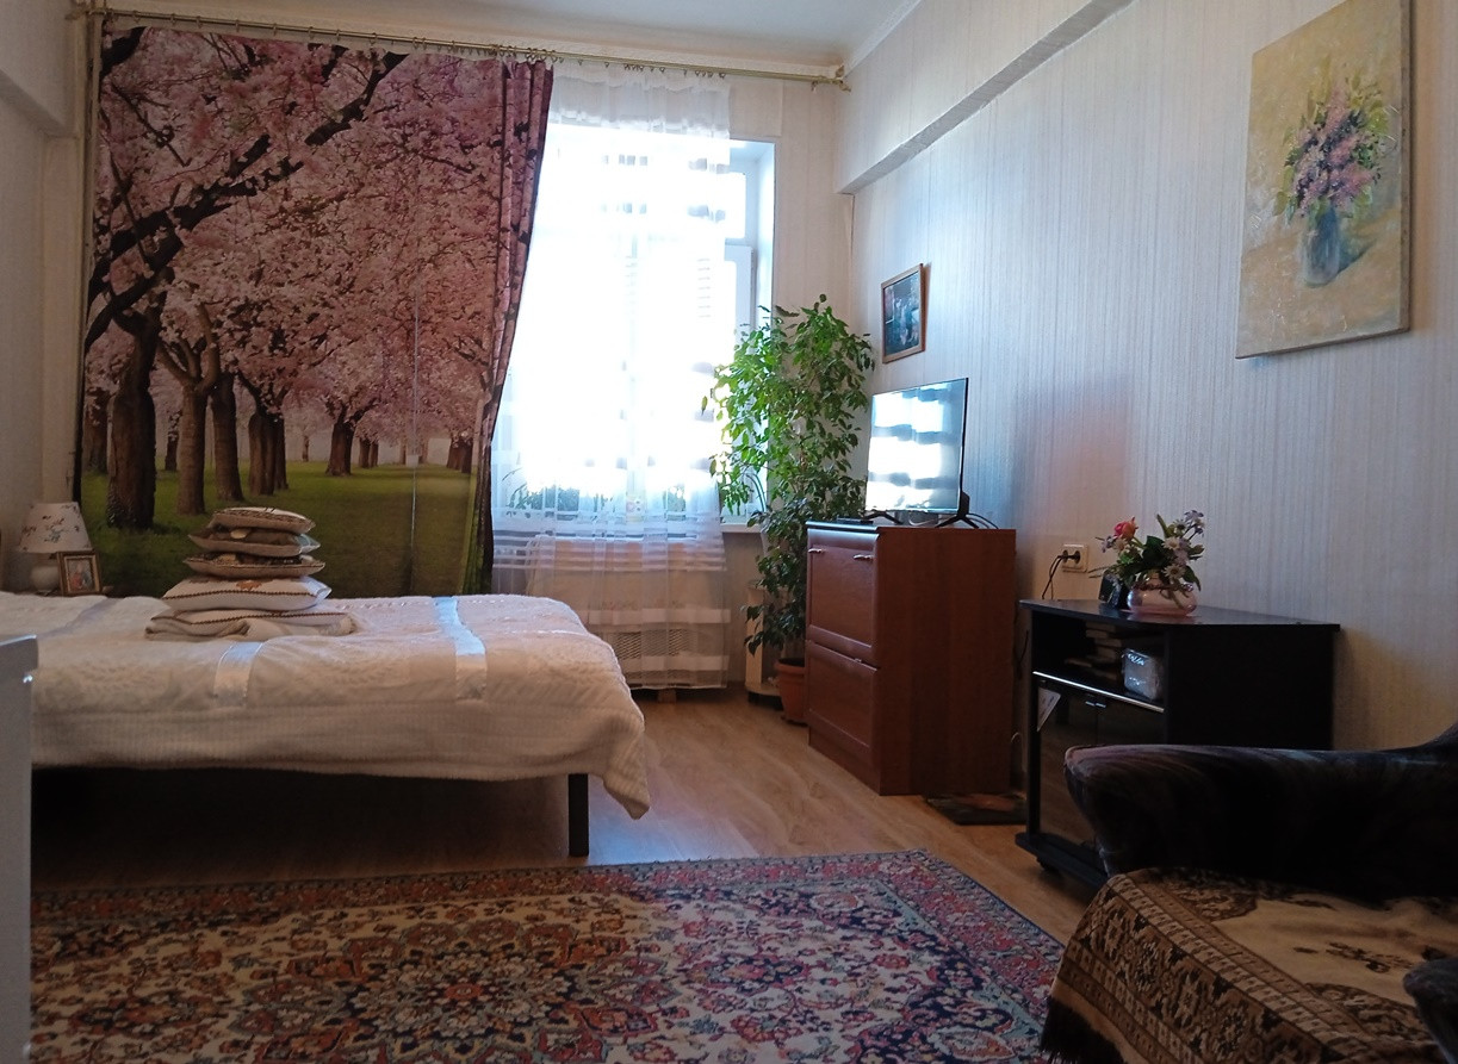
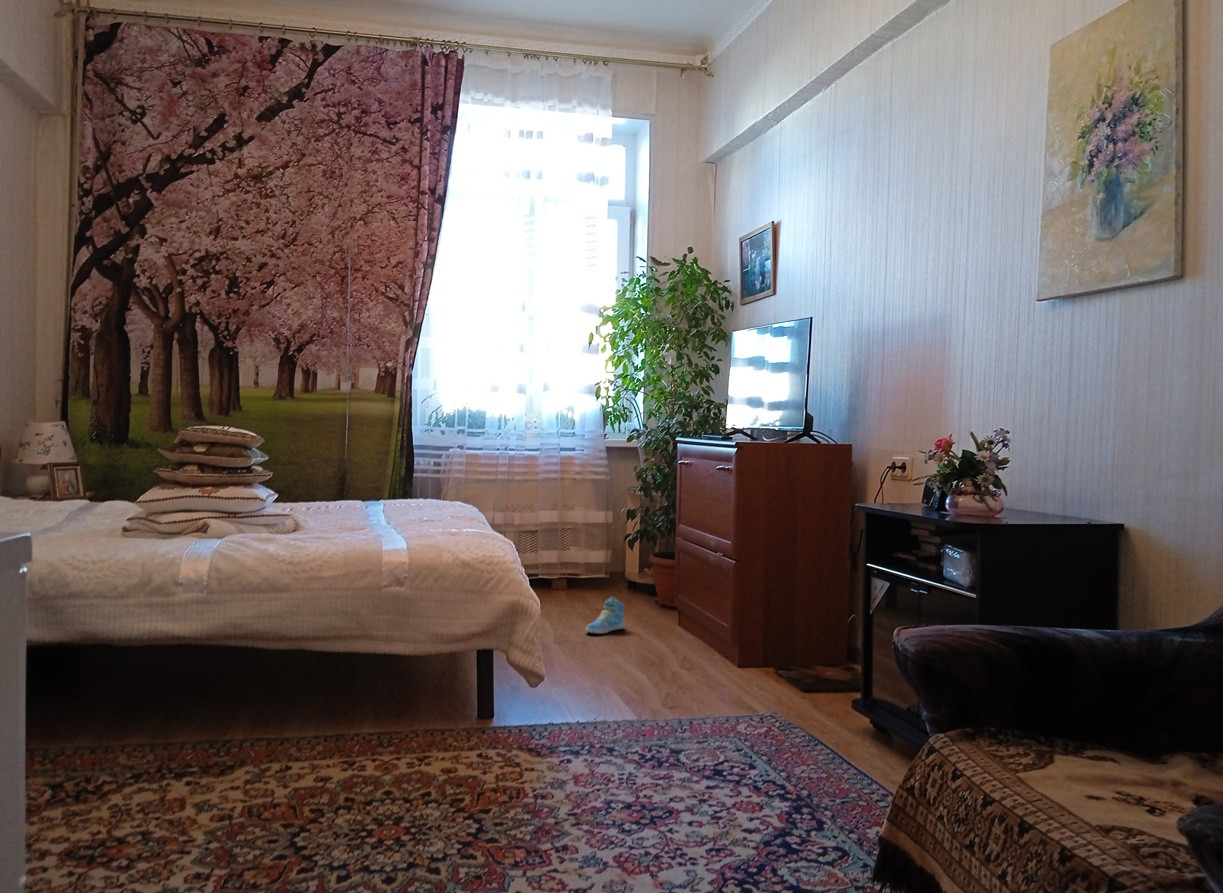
+ sneaker (604, 614)
